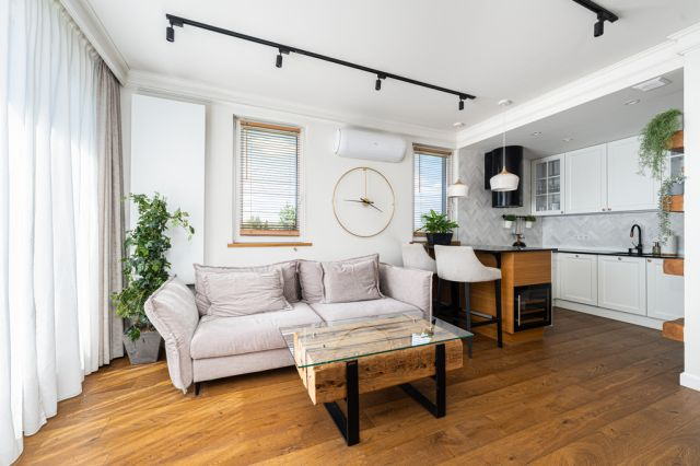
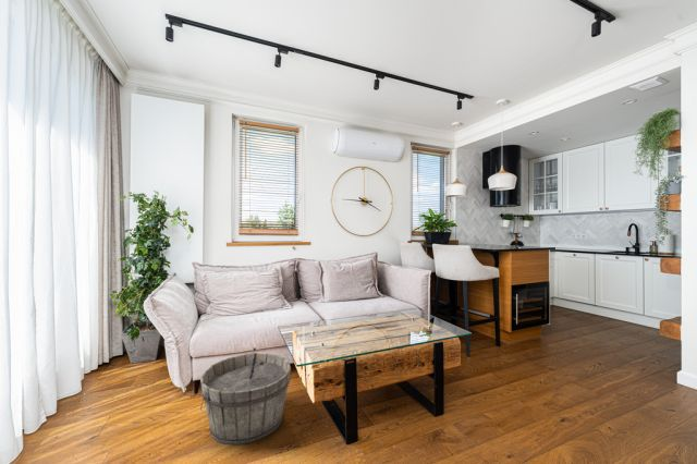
+ wooden bucket (247, 386)
